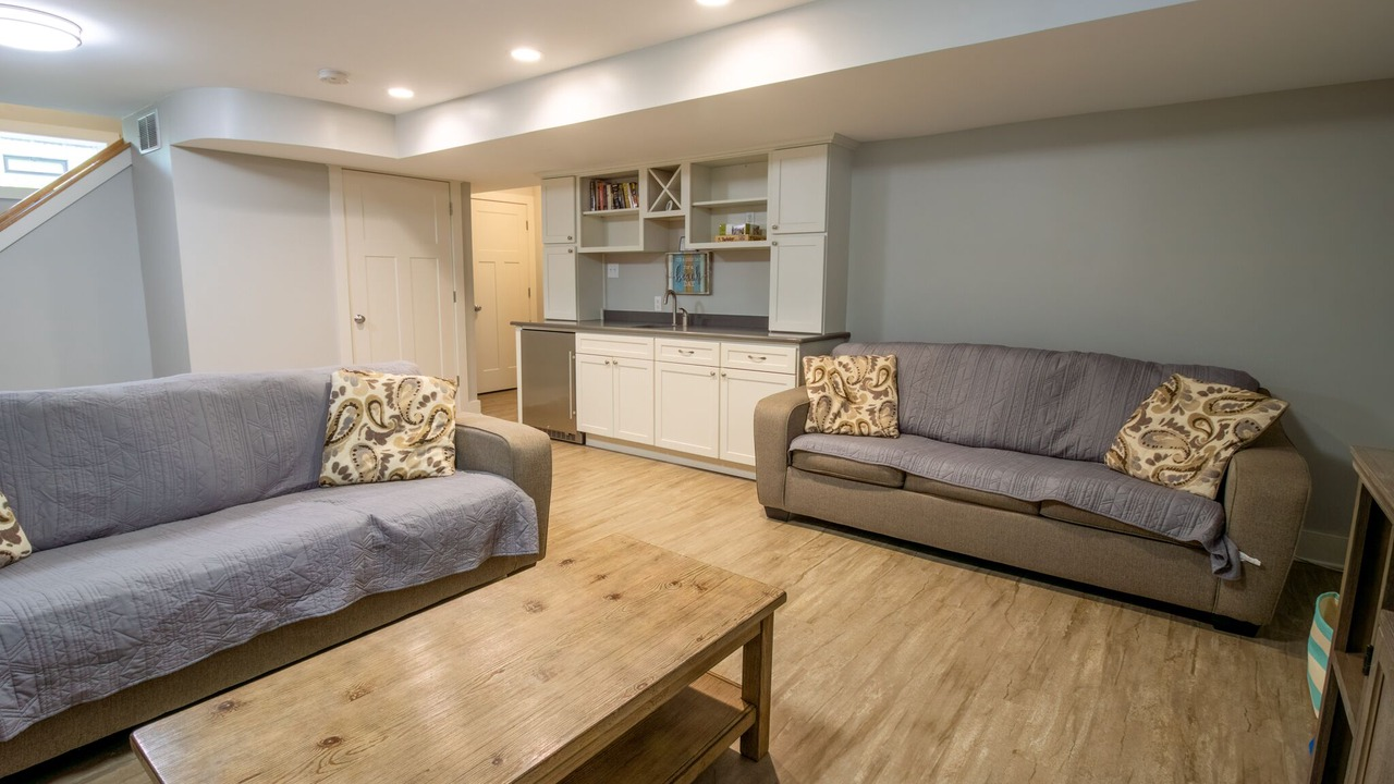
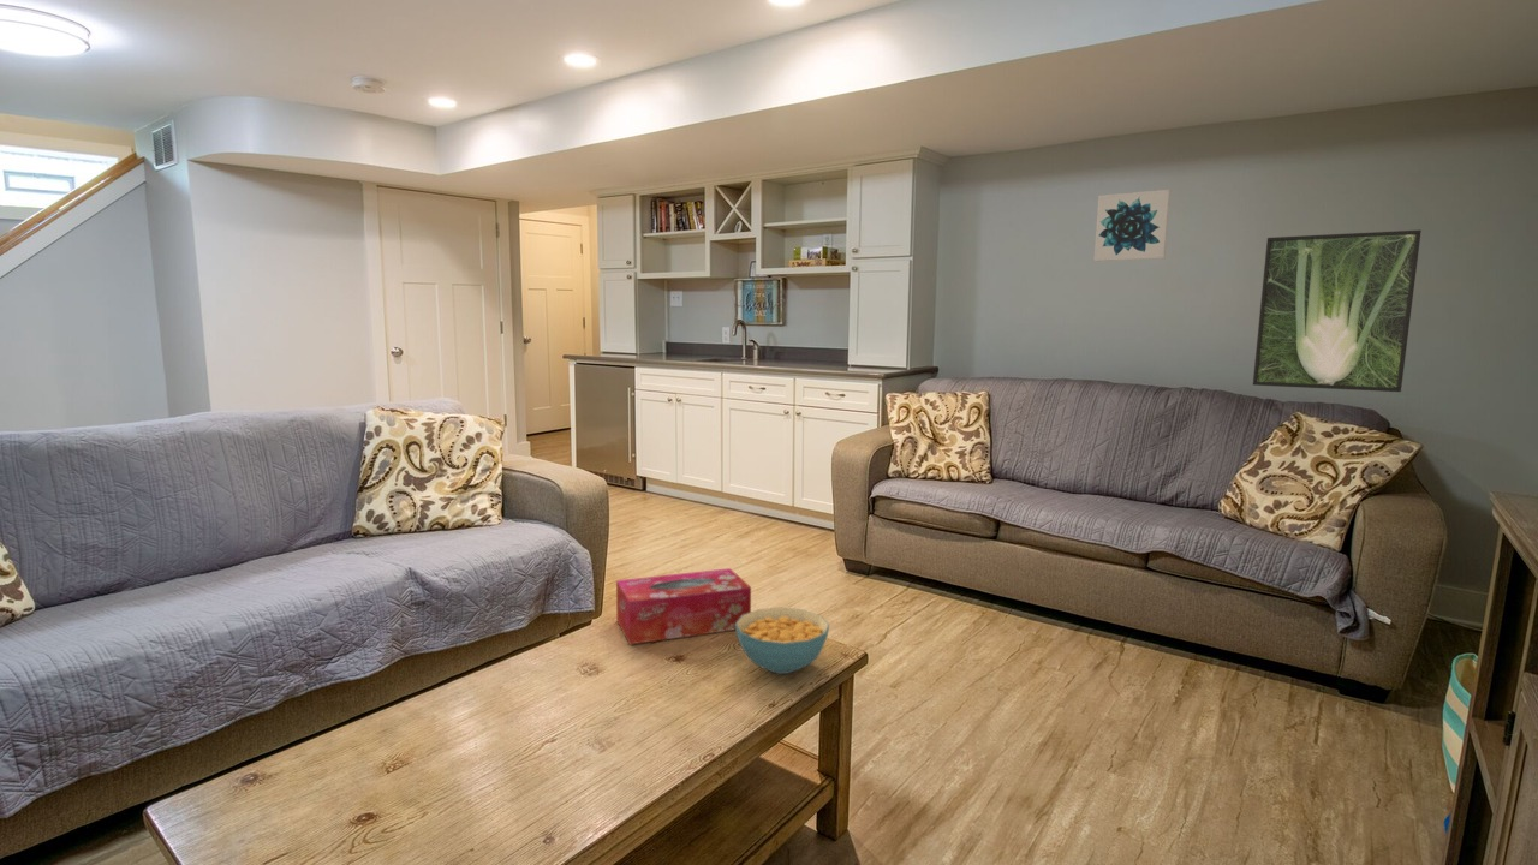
+ wall art (1131, 226)
+ cereal bowl (781, 645)
+ tissue box (682, 603)
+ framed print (1331, 311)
